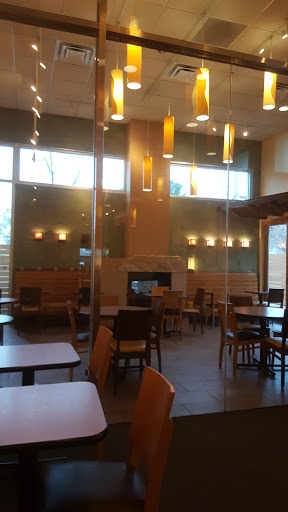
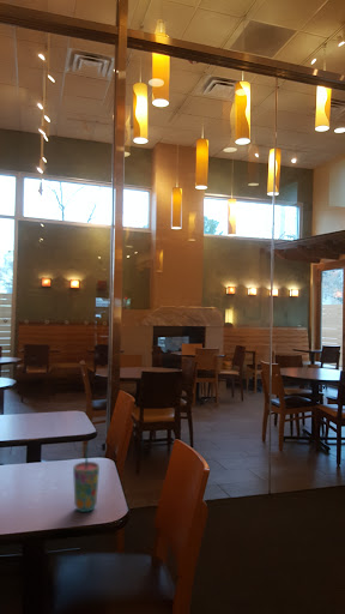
+ cup (86, 476)
